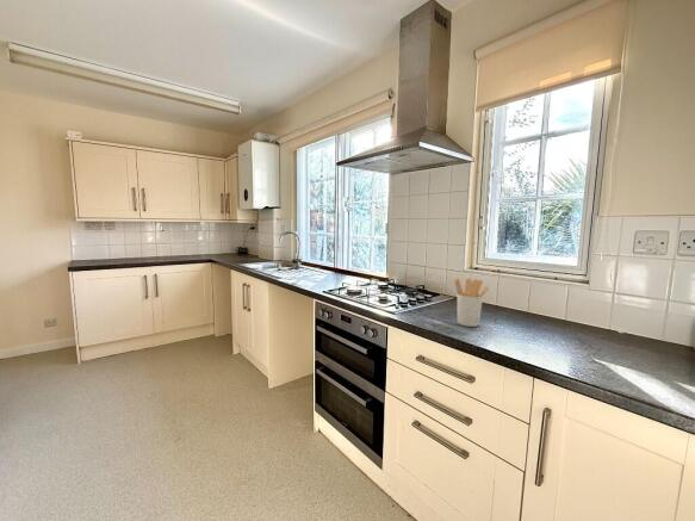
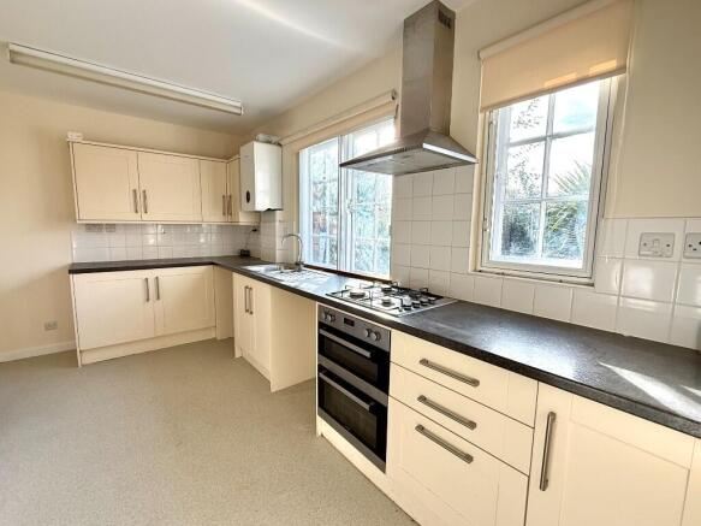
- utensil holder (470, 300)
